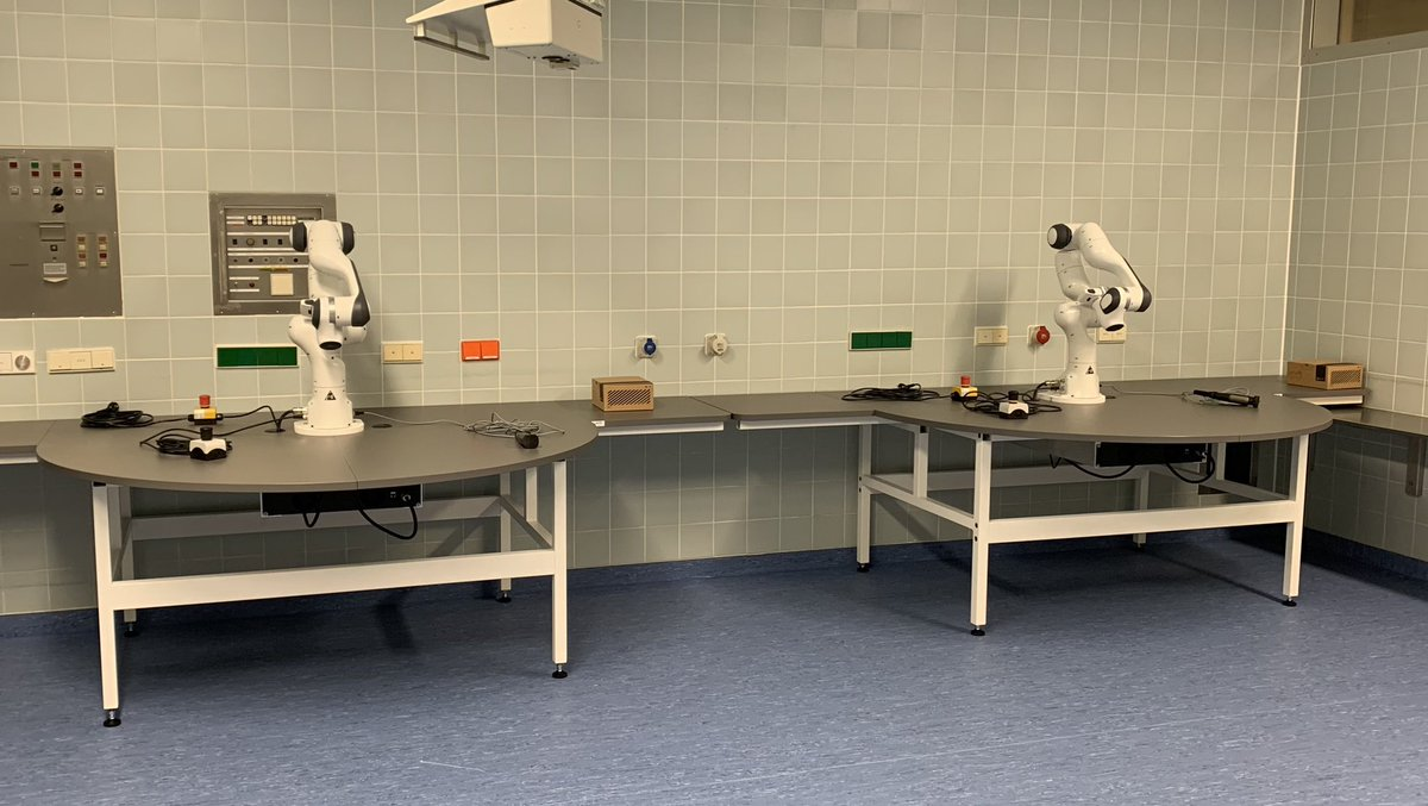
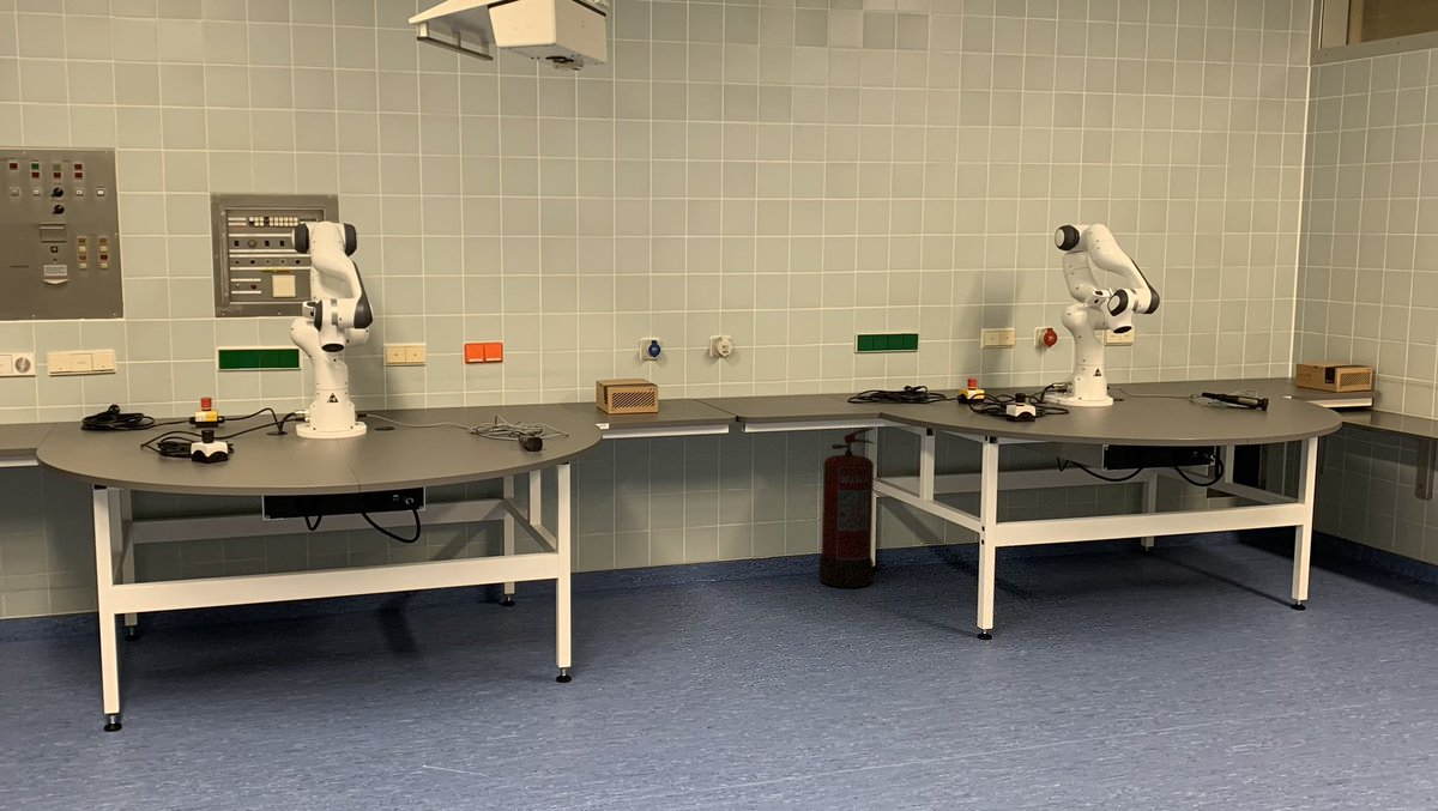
+ fire extinguisher (847, 504)
